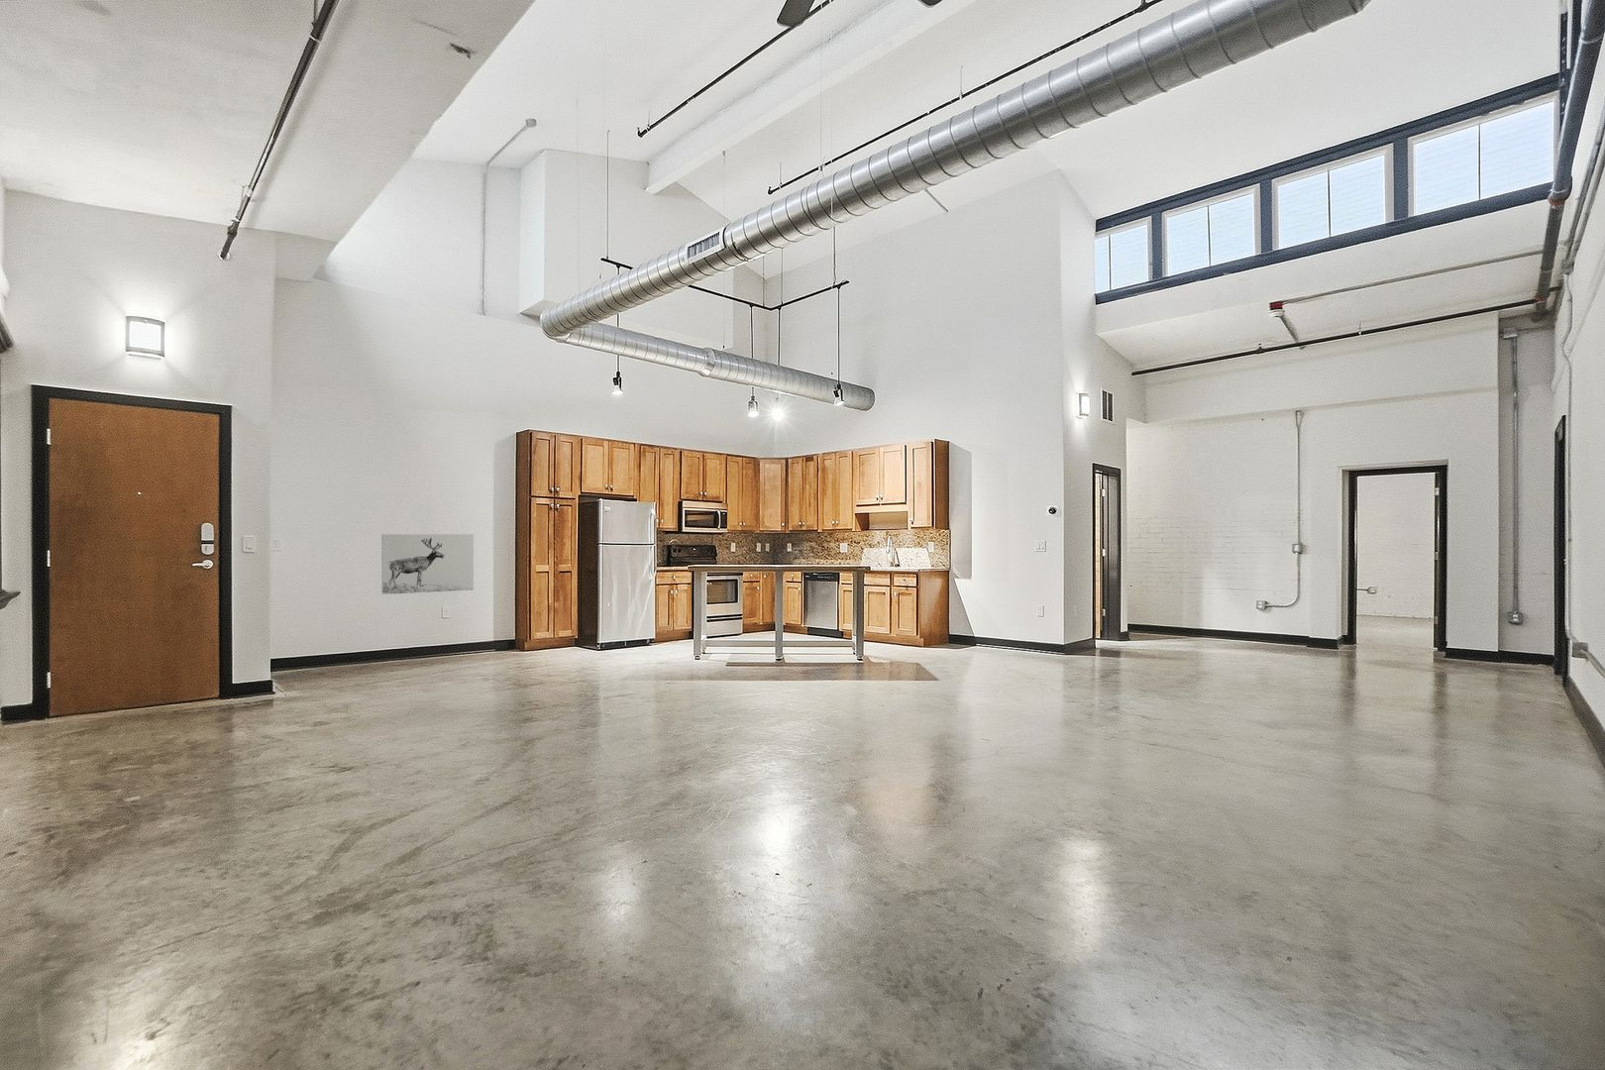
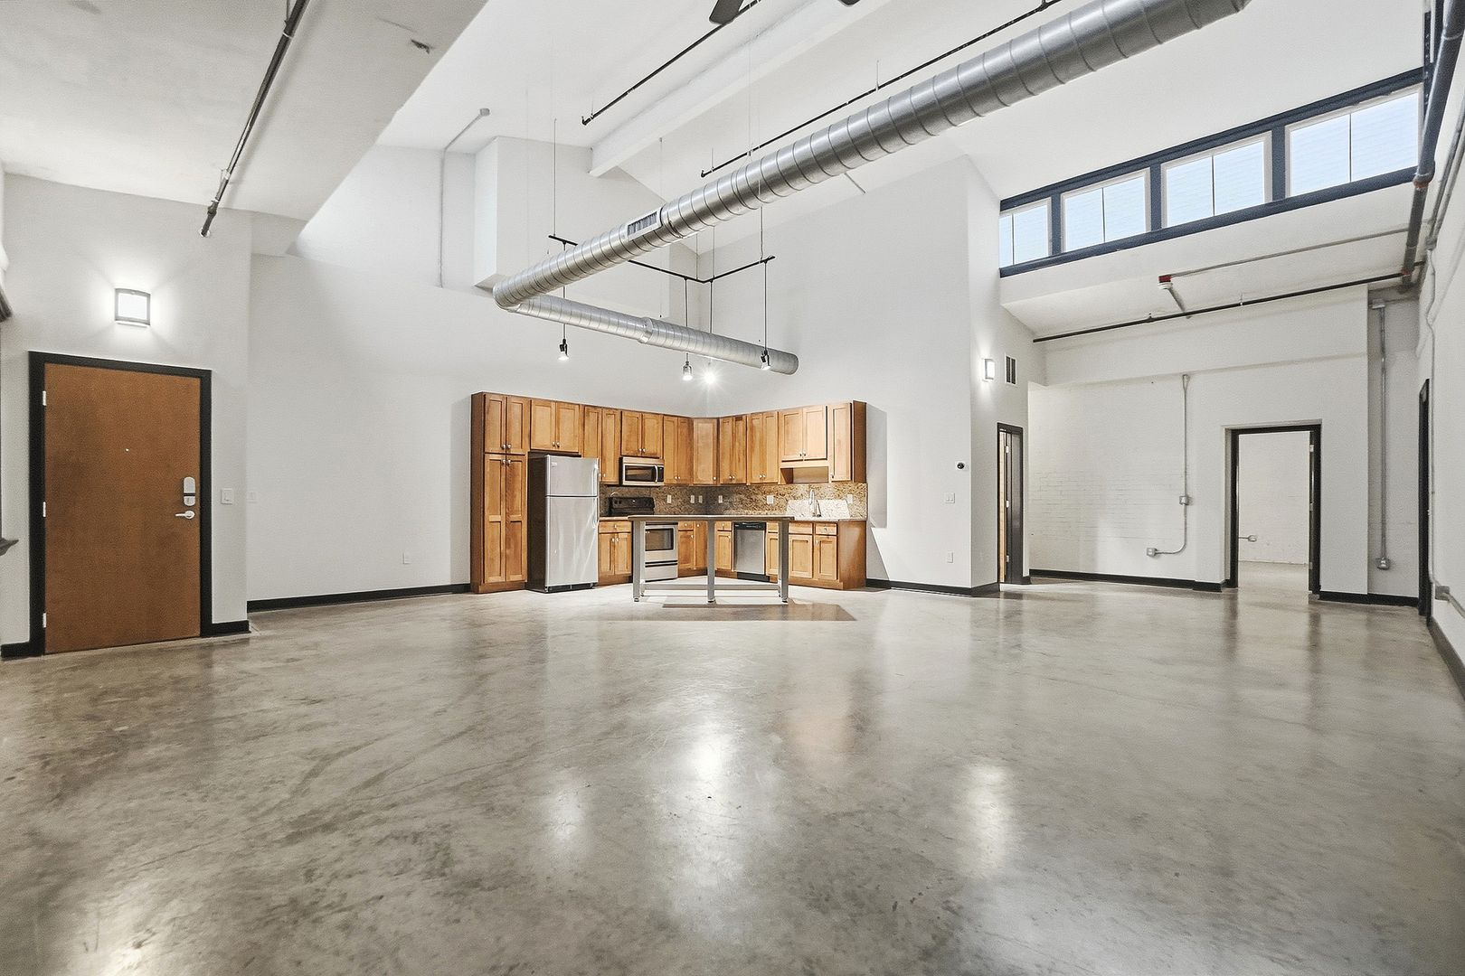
- wall art (429, 562)
